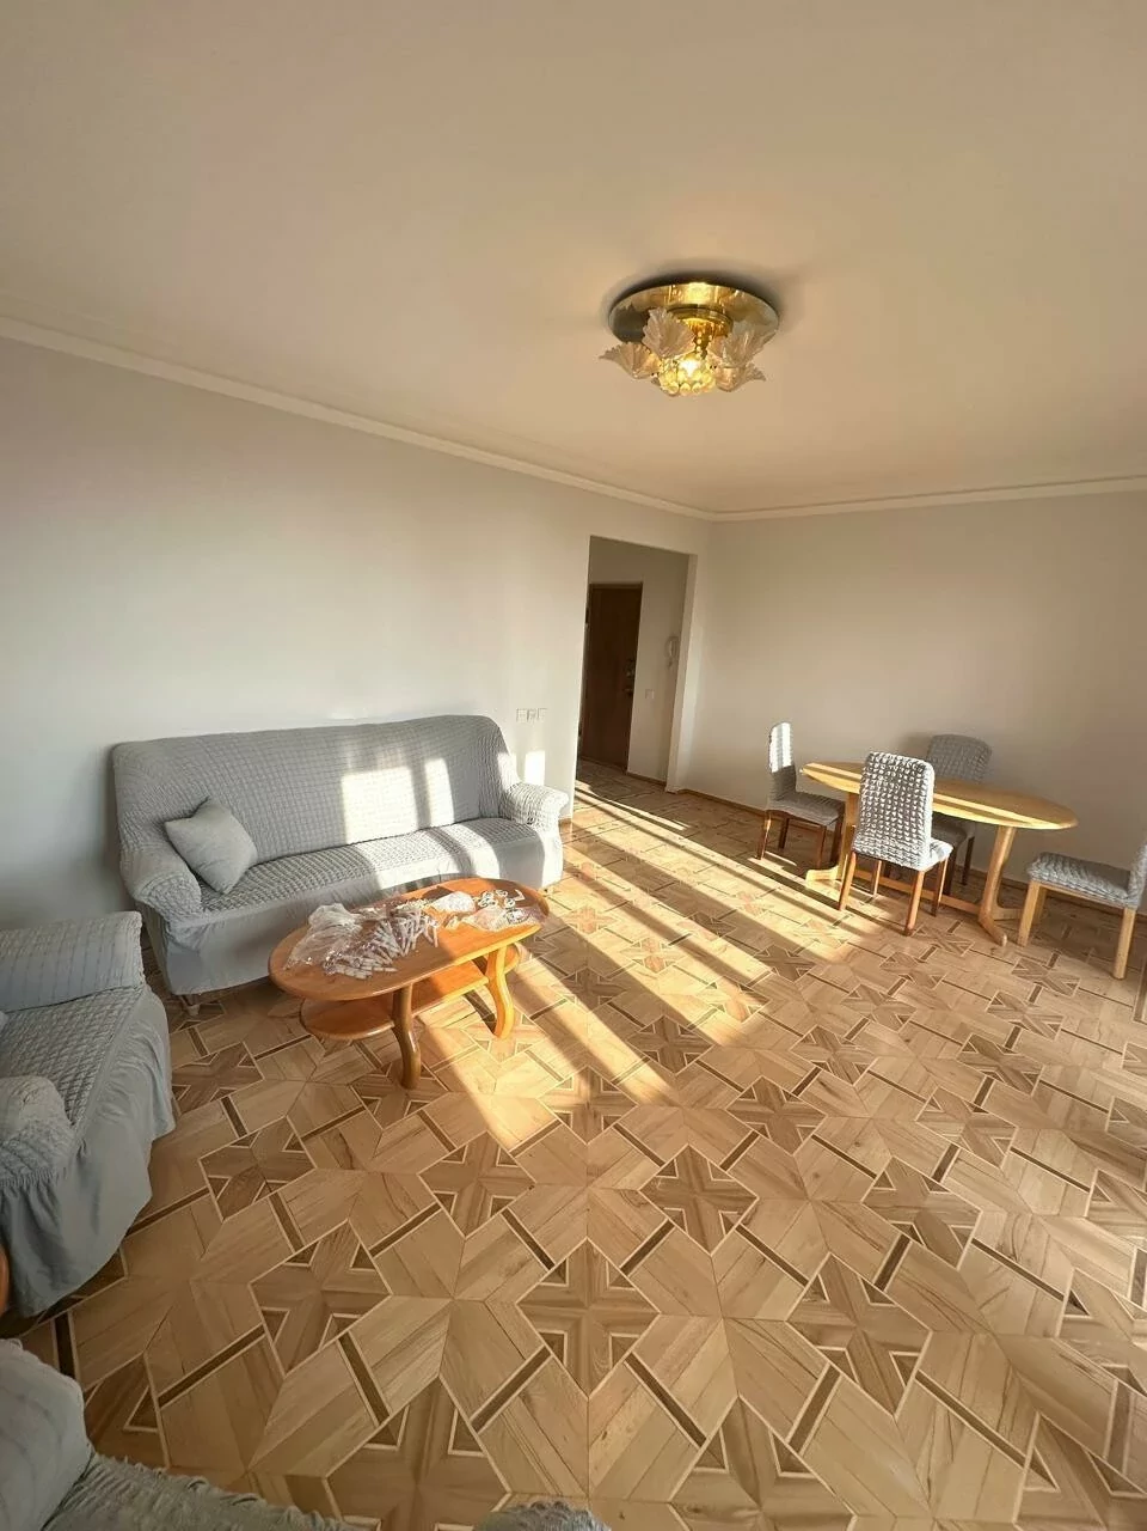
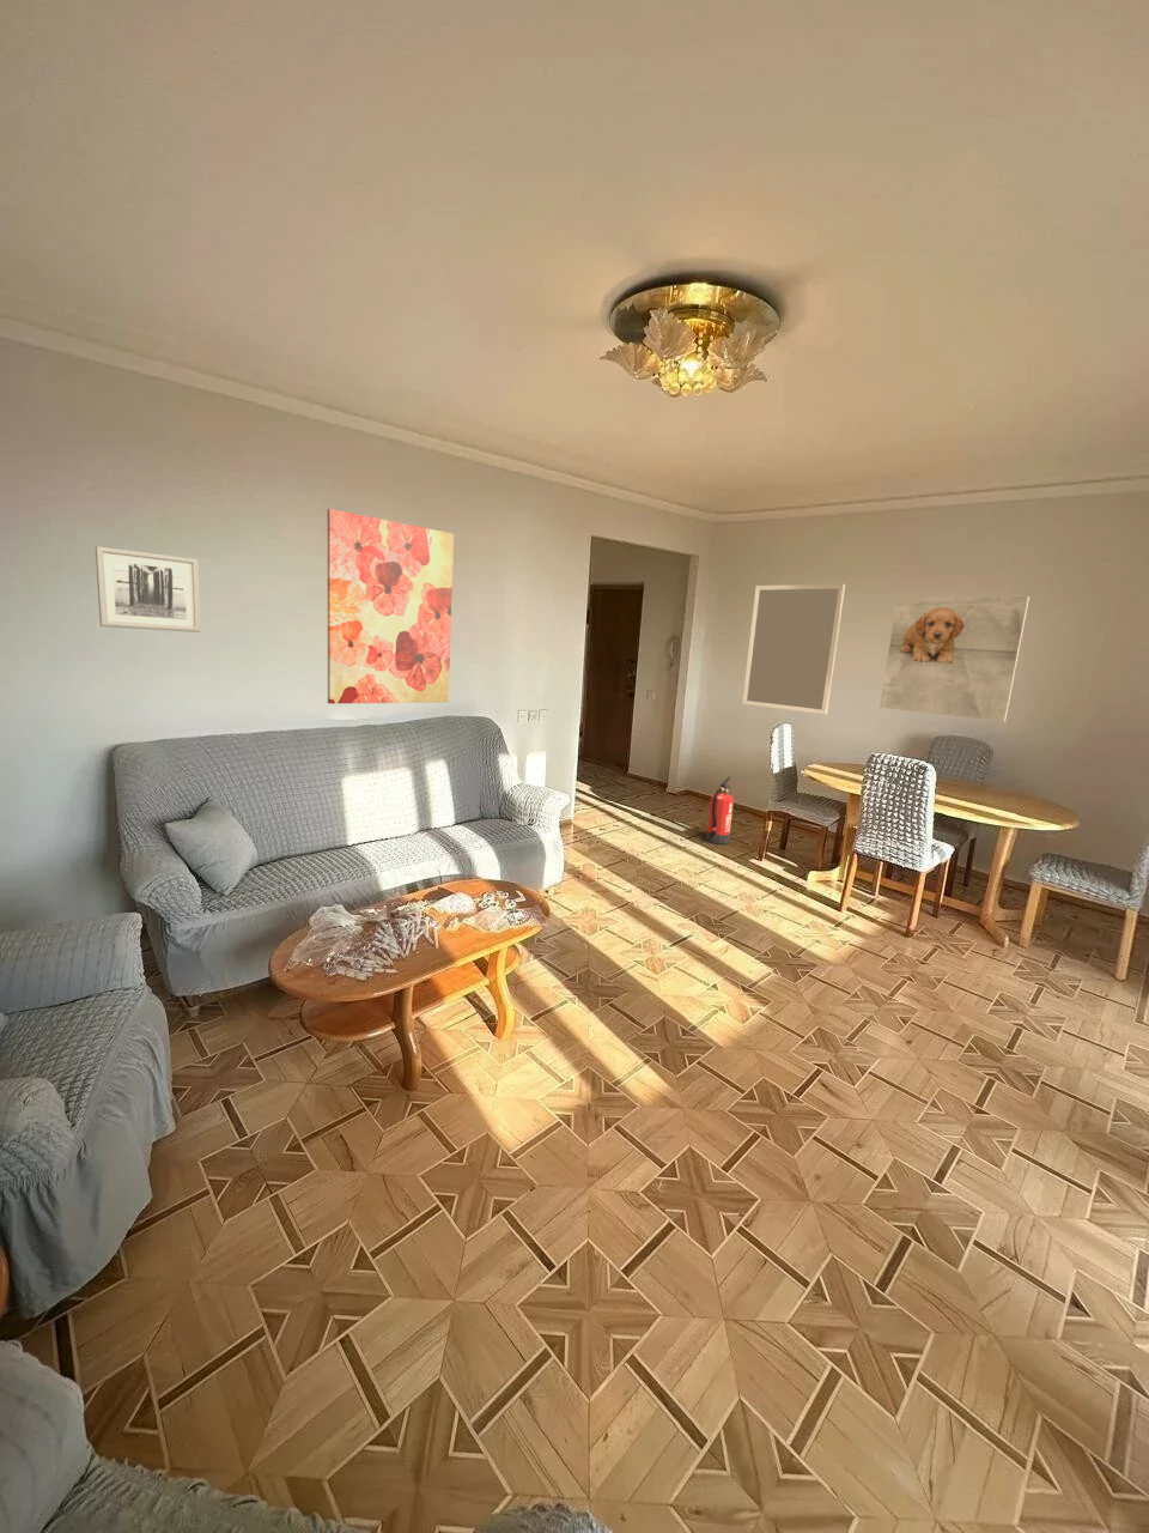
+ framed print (947, 657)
+ wall art (151, 591)
+ fire extinguisher (719, 810)
+ wall art (392, 614)
+ home mirror (789, 648)
